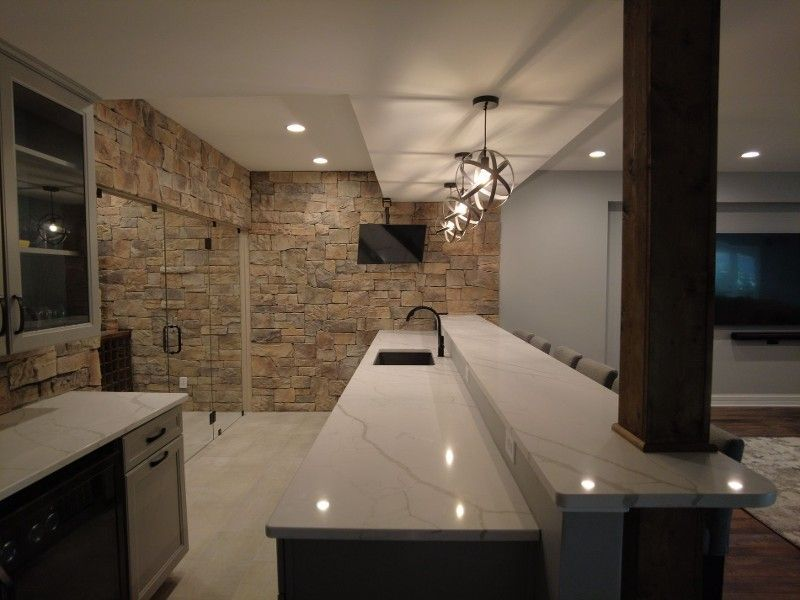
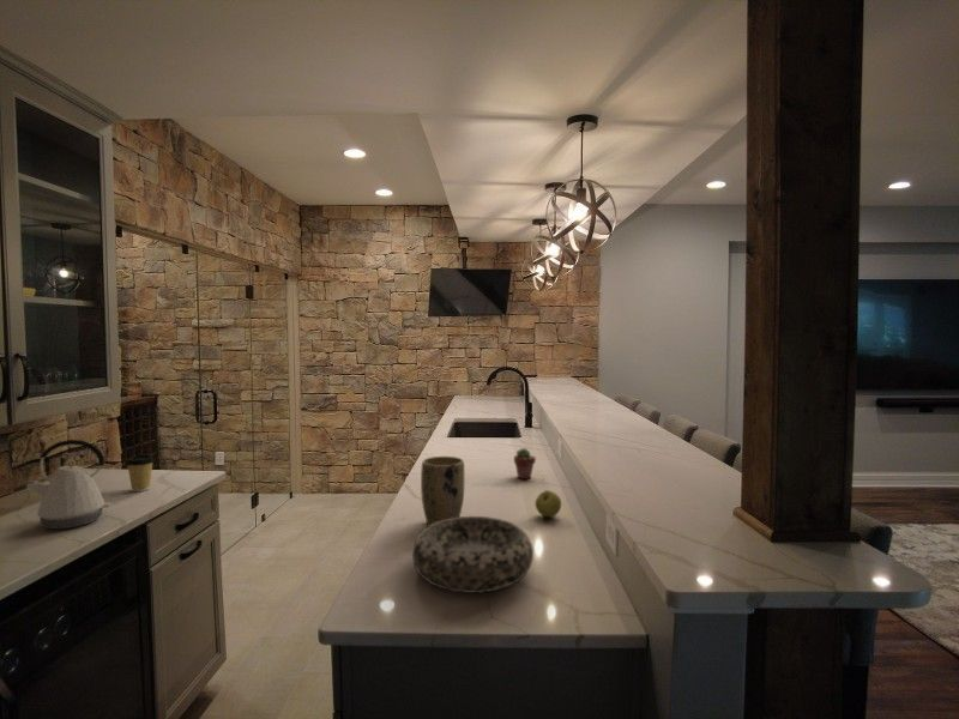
+ plant pot (442, 491)
+ apple (548, 503)
+ kettle (68, 481)
+ decorative bowl (472, 551)
+ coffee cup (140, 472)
+ potted succulent (524, 463)
